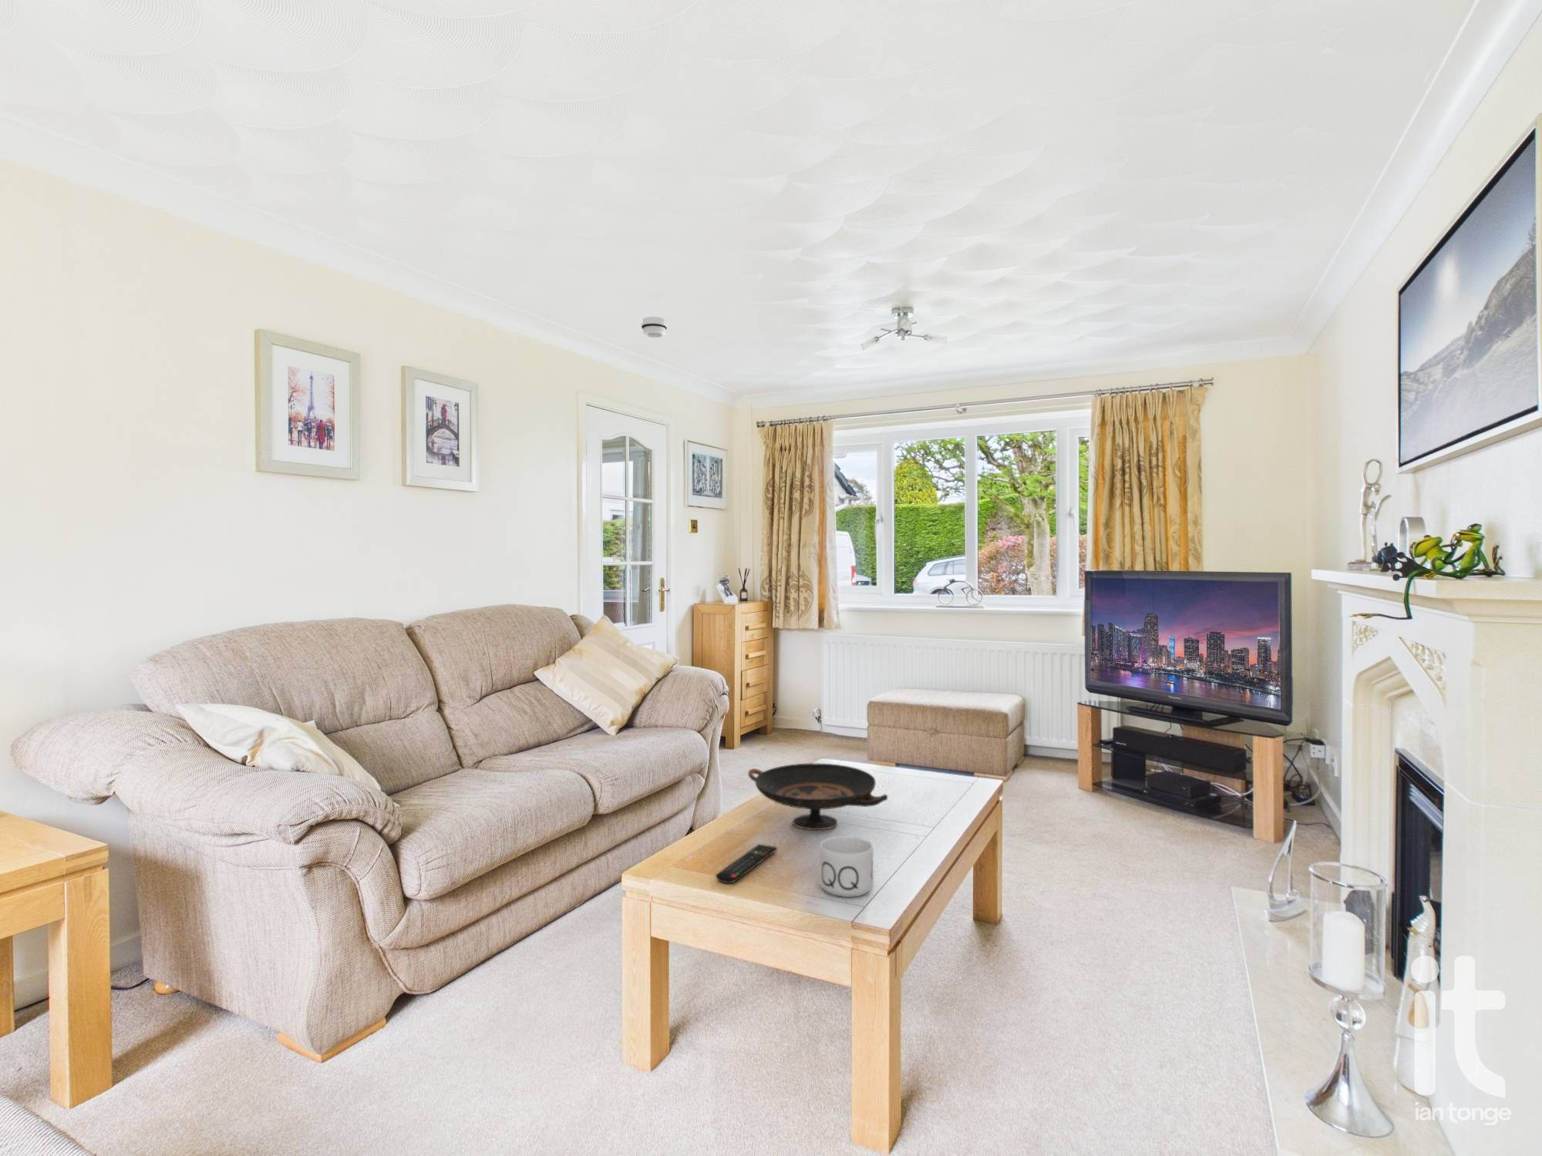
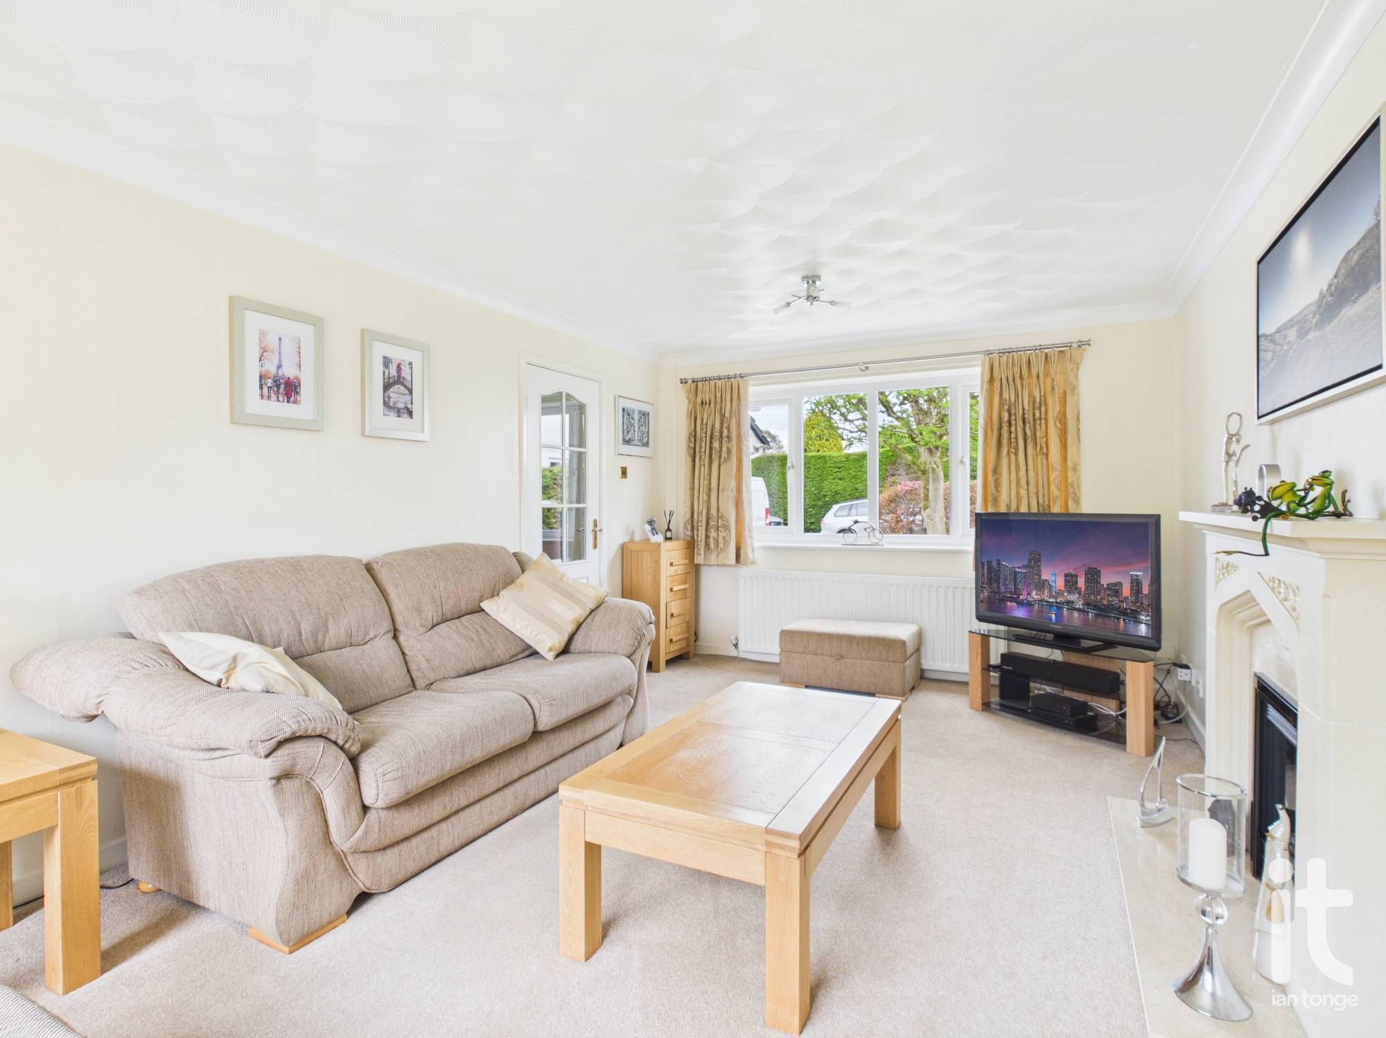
- mug (840, 862)
- smoke detector (653, 328)
- remote control (747, 863)
- decorative bowl (815, 800)
